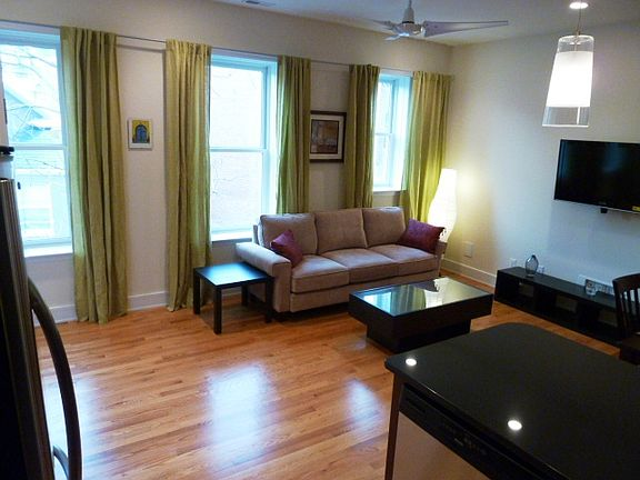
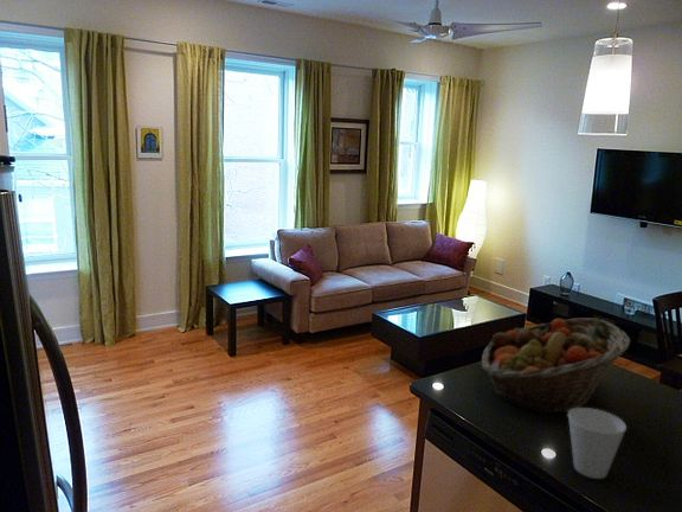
+ fruit basket (549, 357)
+ cup (593, 444)
